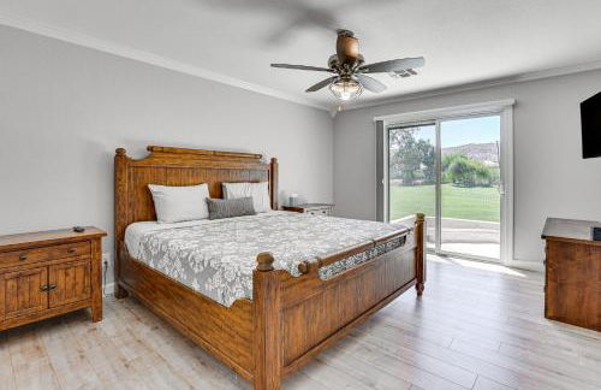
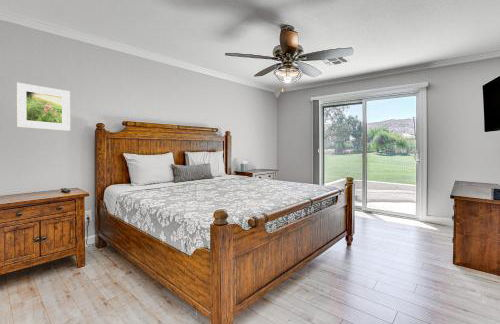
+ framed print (44, 108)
